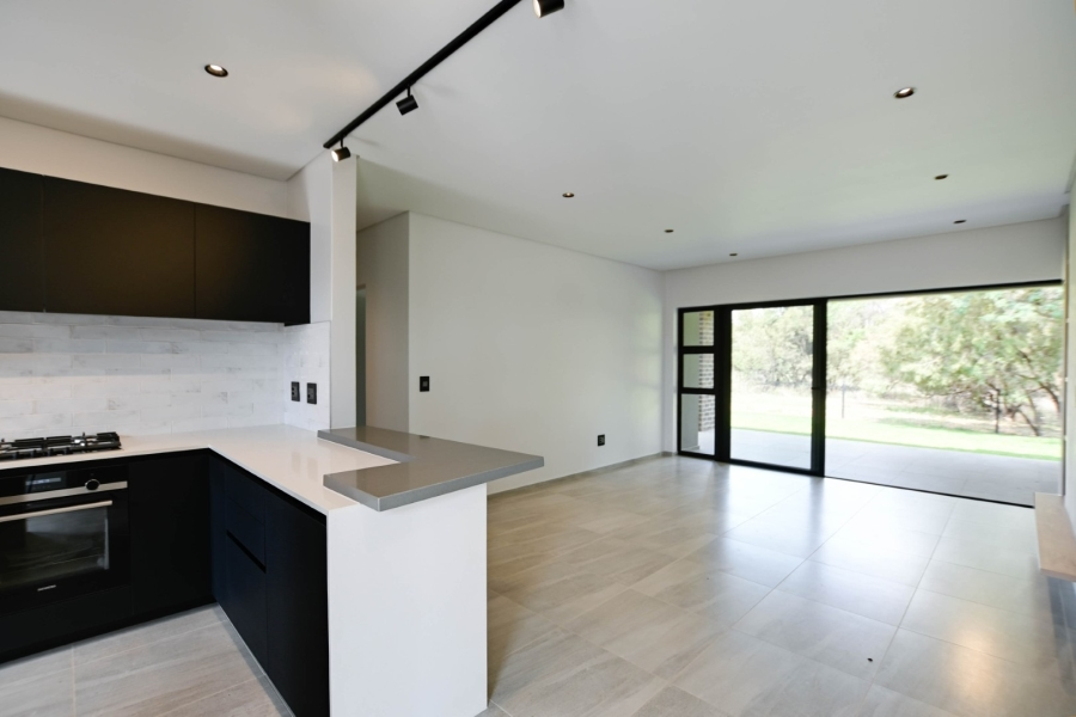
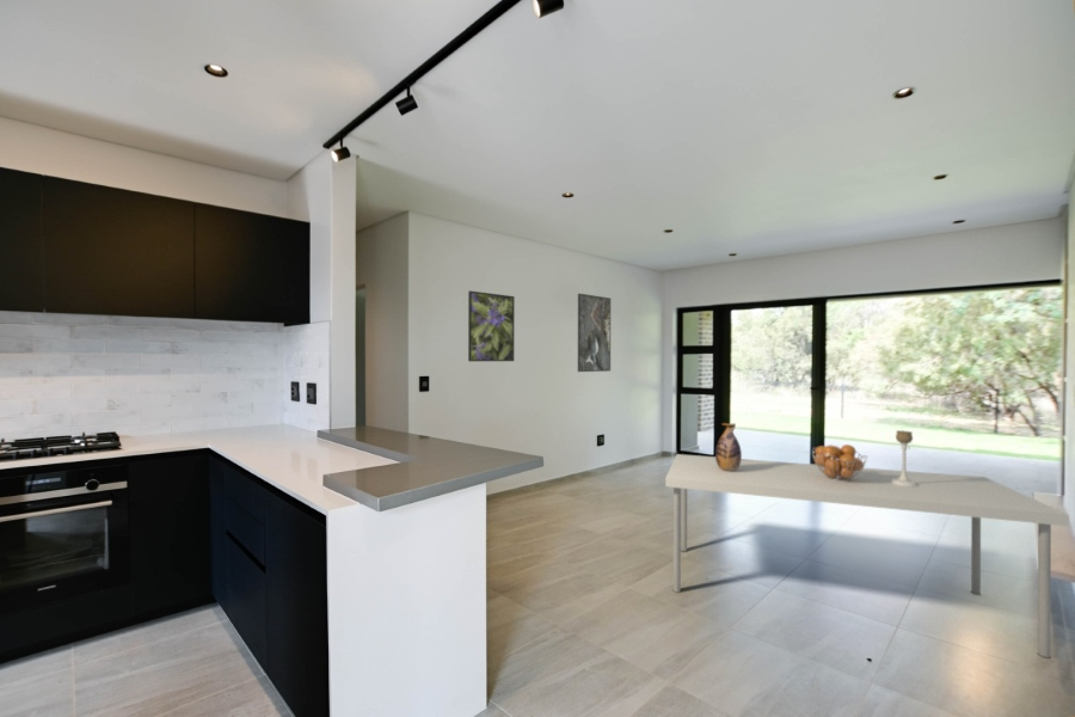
+ candle holder (903, 456)
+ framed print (492, 327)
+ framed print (595, 333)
+ dining table (827, 502)
+ vase (727, 446)
+ fruit basket (838, 461)
